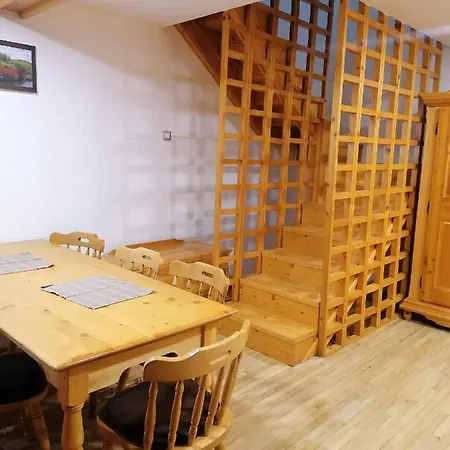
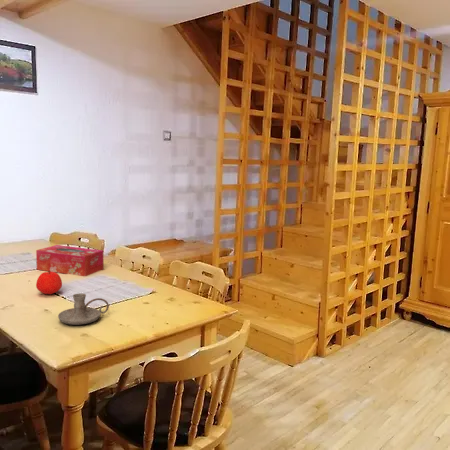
+ apple (49, 282)
+ tissue box (70, 259)
+ candle holder (84, 307)
